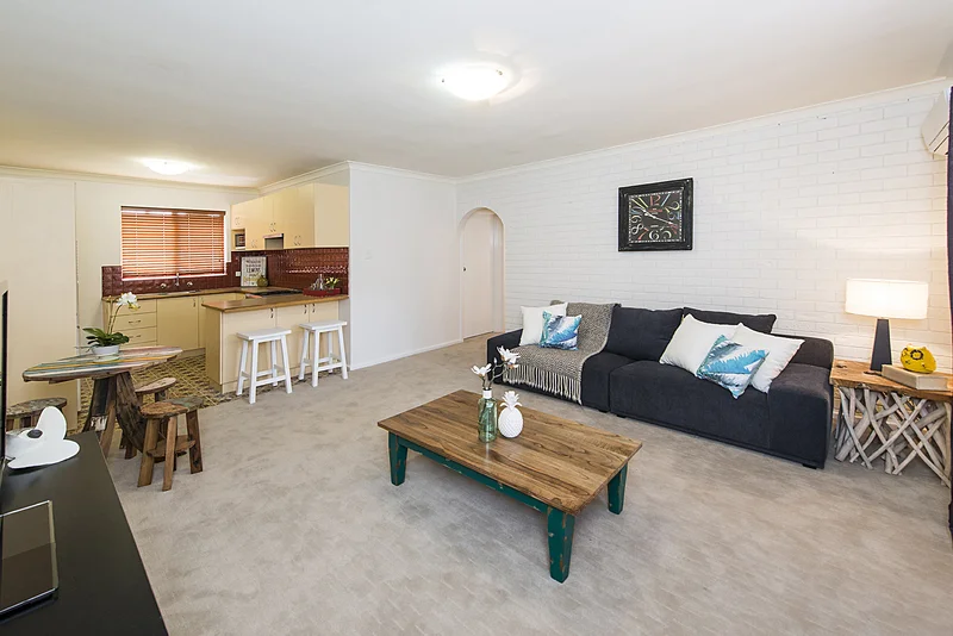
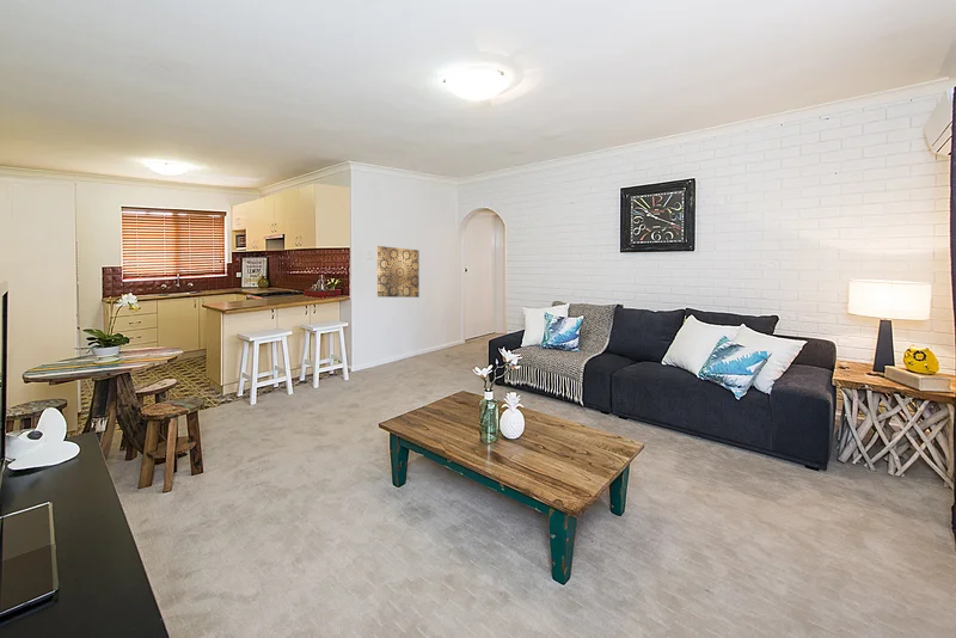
+ wall art (398, 272)
